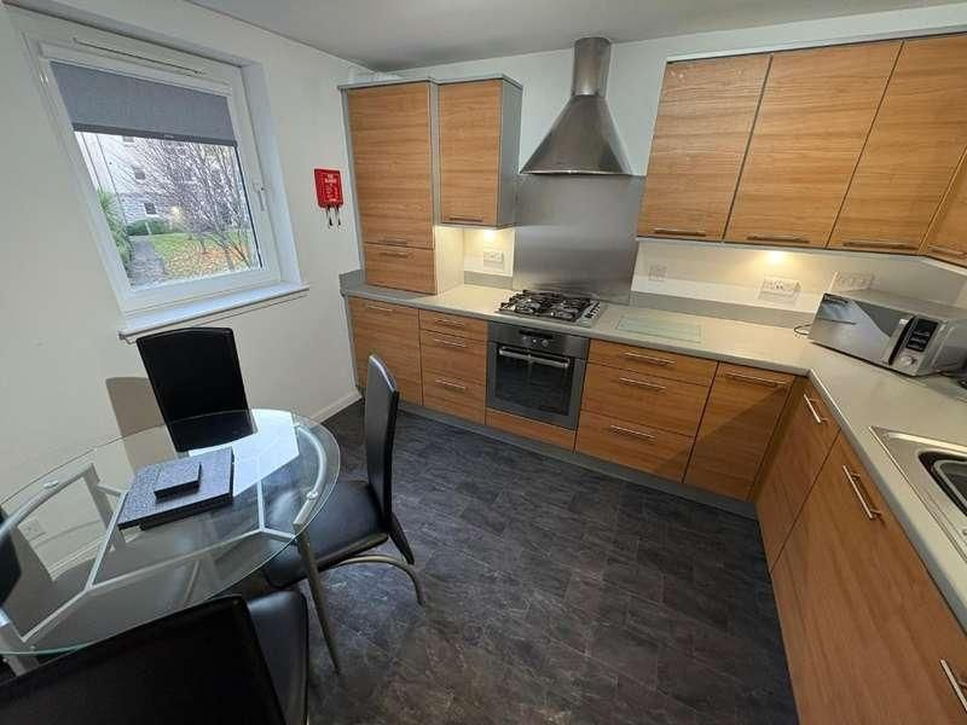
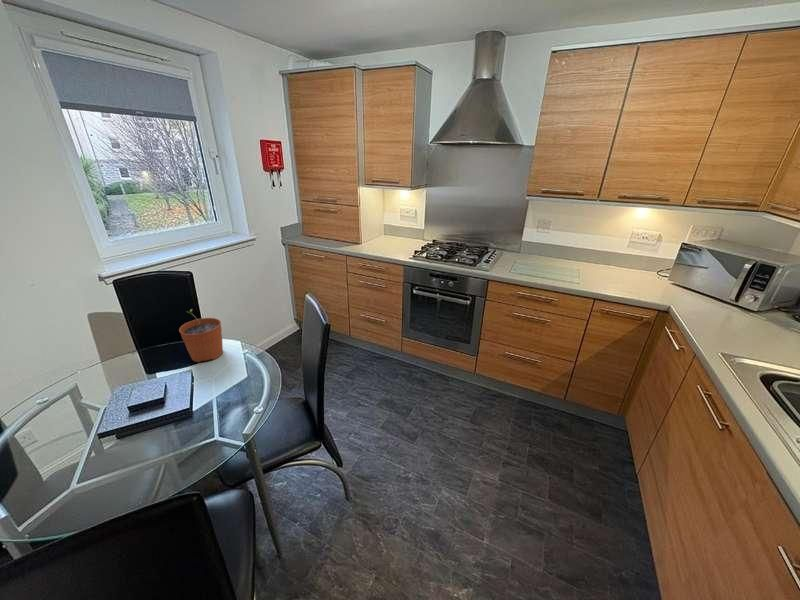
+ plant pot (202, 333)
